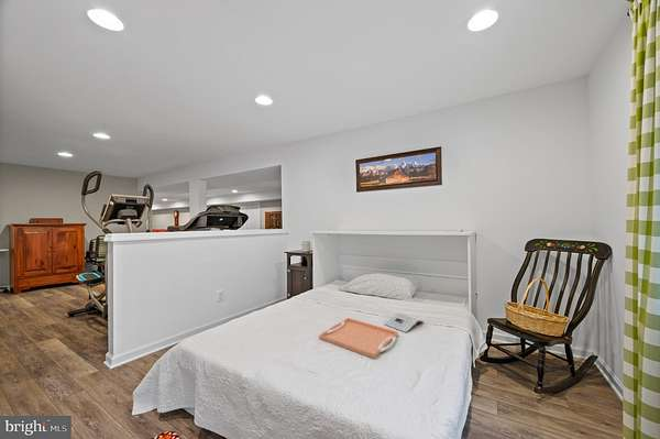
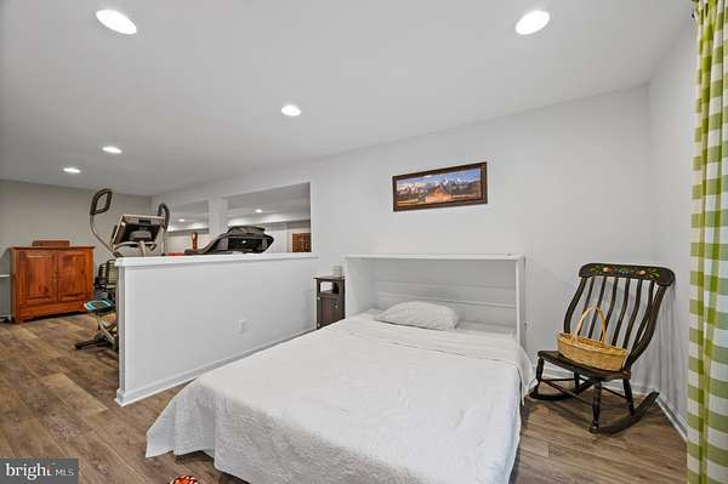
- serving tray (359, 334)
- magazine (404, 320)
